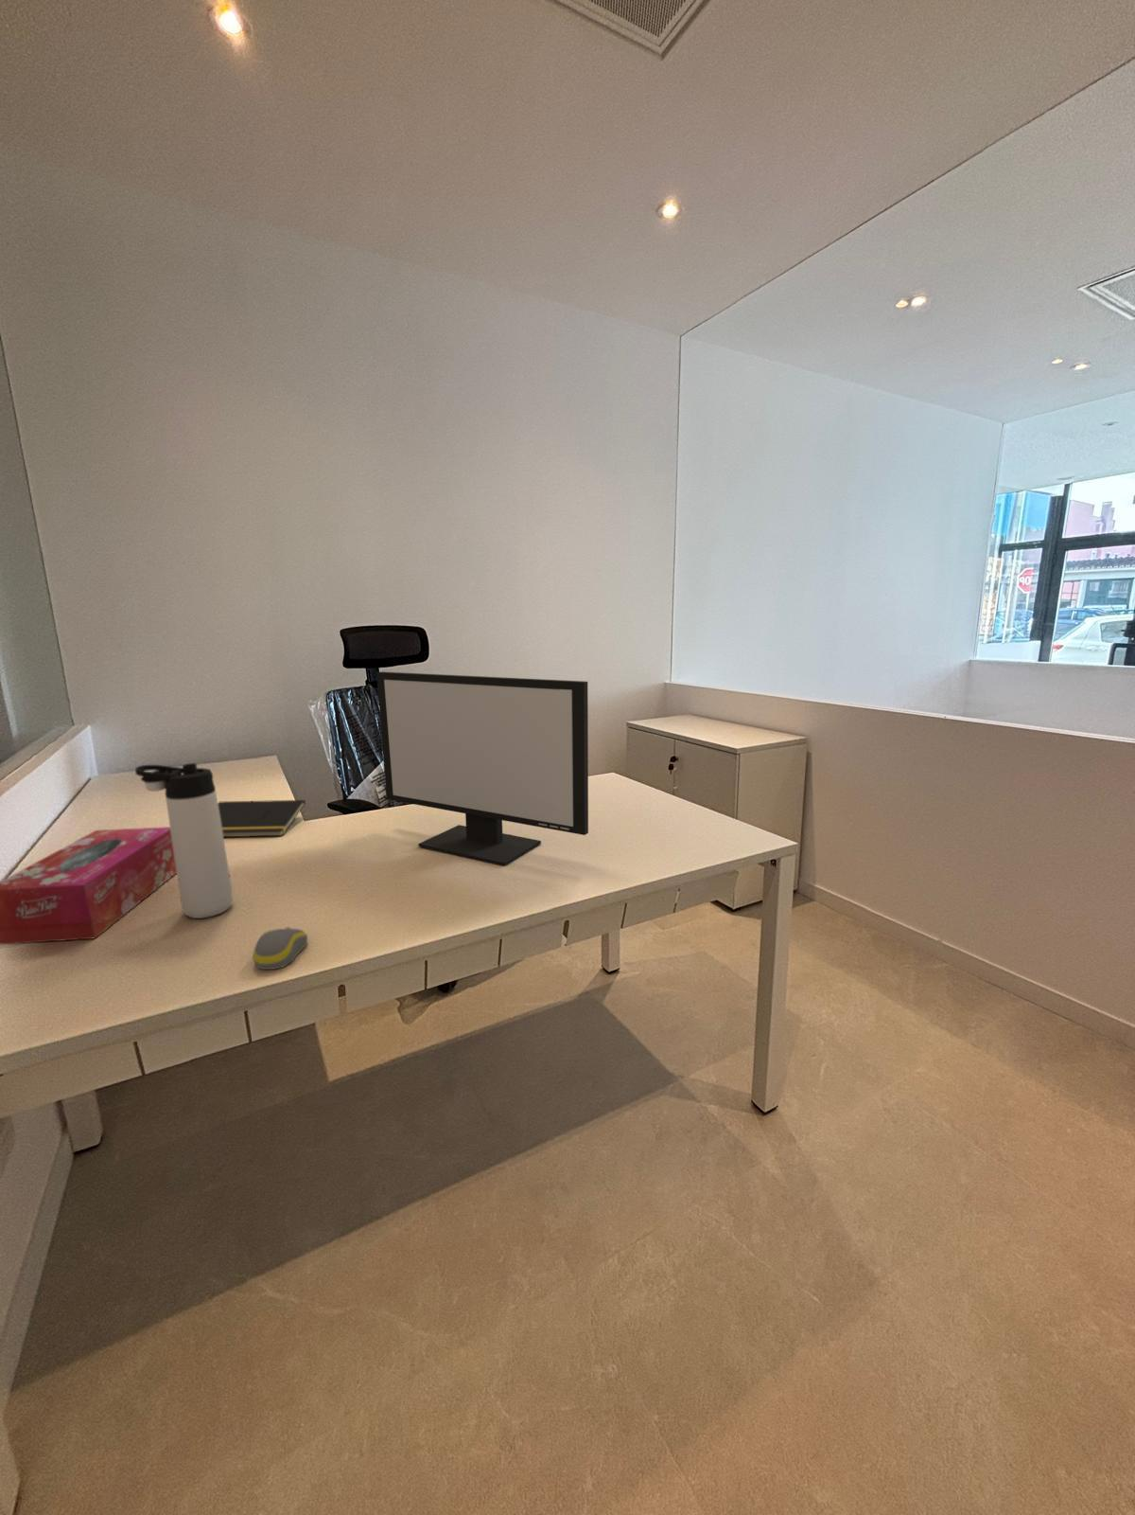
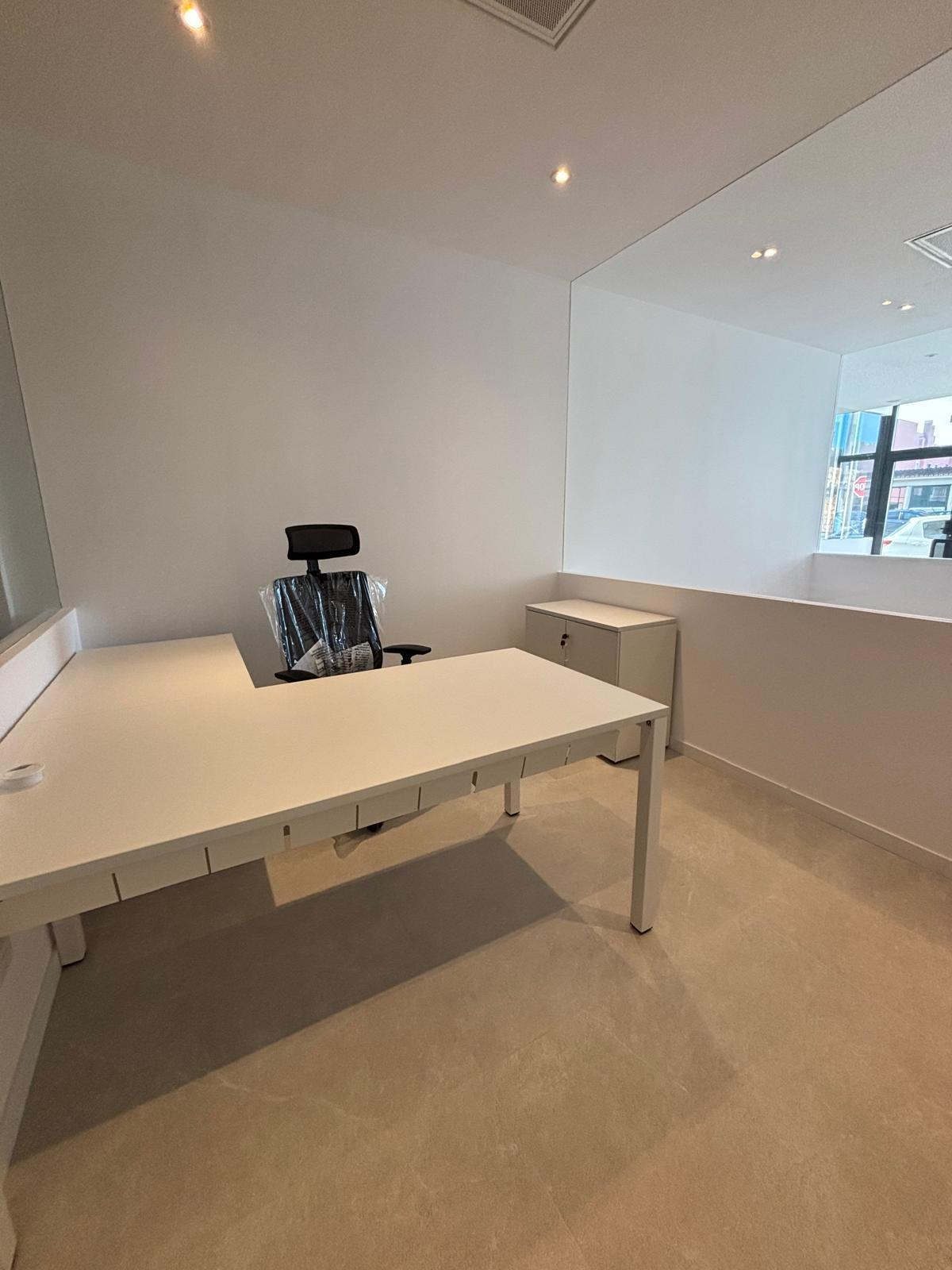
- thermos bottle (186, 839)
- computer monitor (476, 763)
- notepad (249, 817)
- tissue box (95, 879)
- computer mouse (279, 942)
